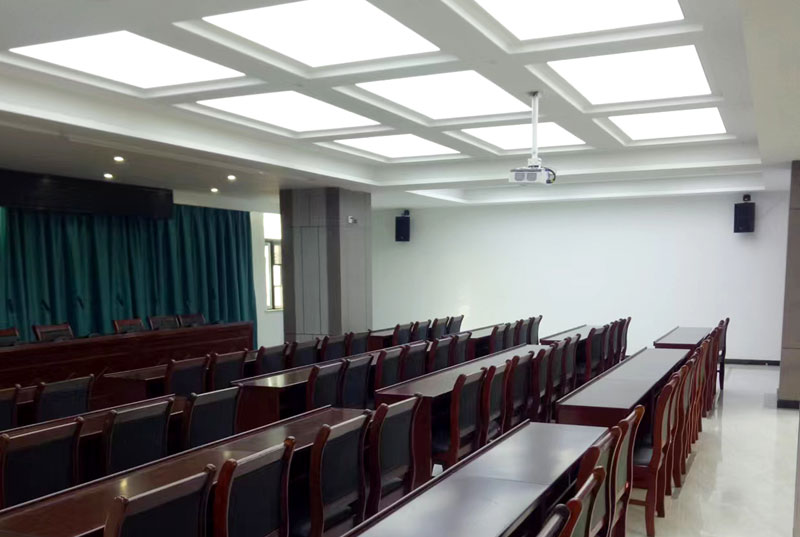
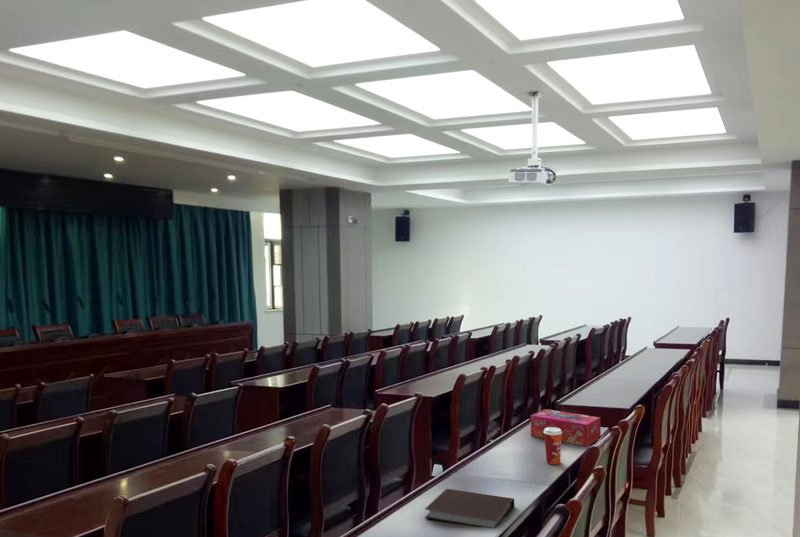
+ tissue box (565, 426)
+ notebook (470, 507)
+ paper cup (553, 445)
